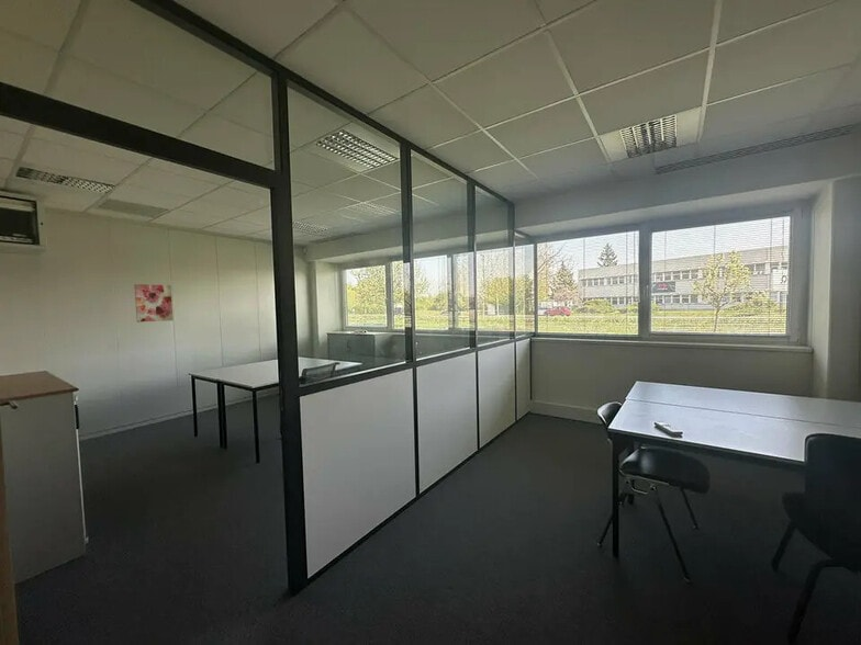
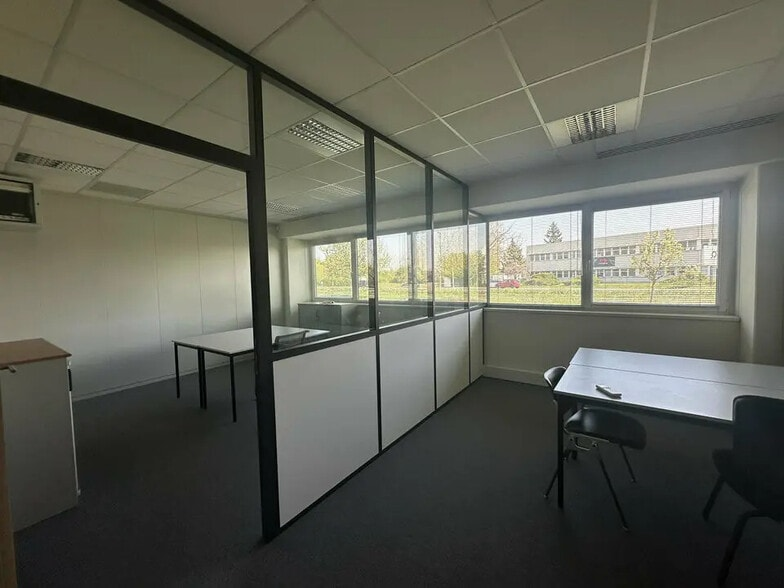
- wall art (154, 303)
